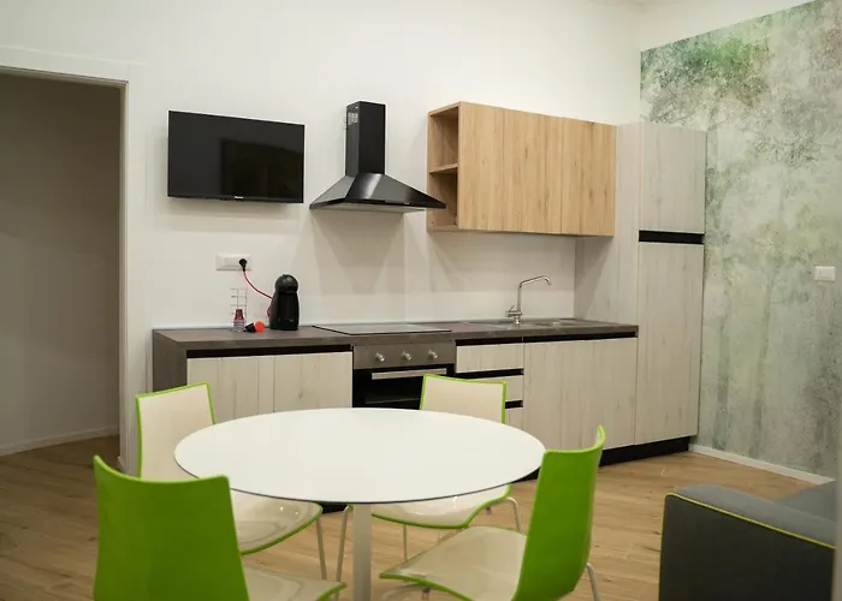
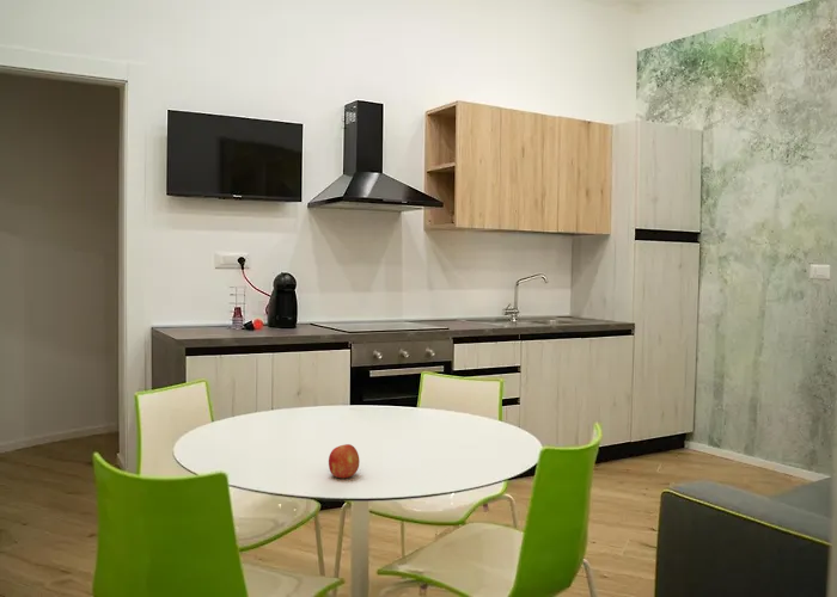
+ fruit (343, 460)
